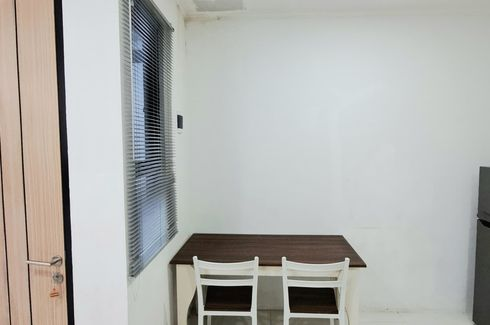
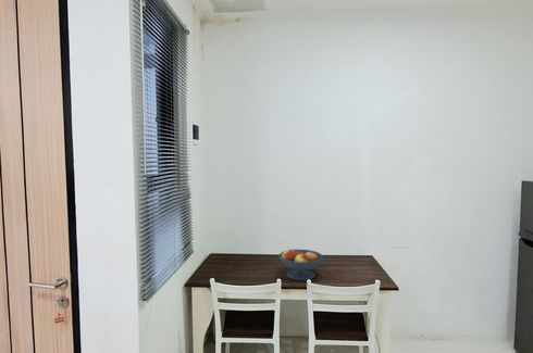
+ fruit bowl (300, 262)
